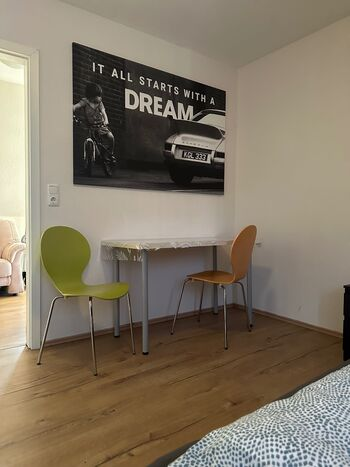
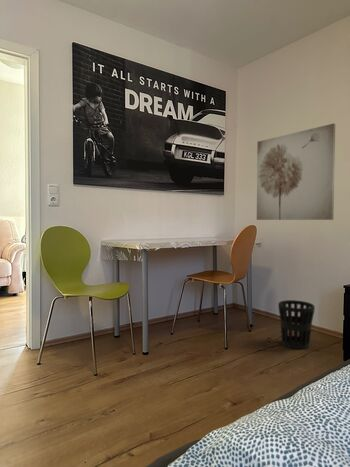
+ wastebasket (295, 324)
+ wall art (291, 176)
